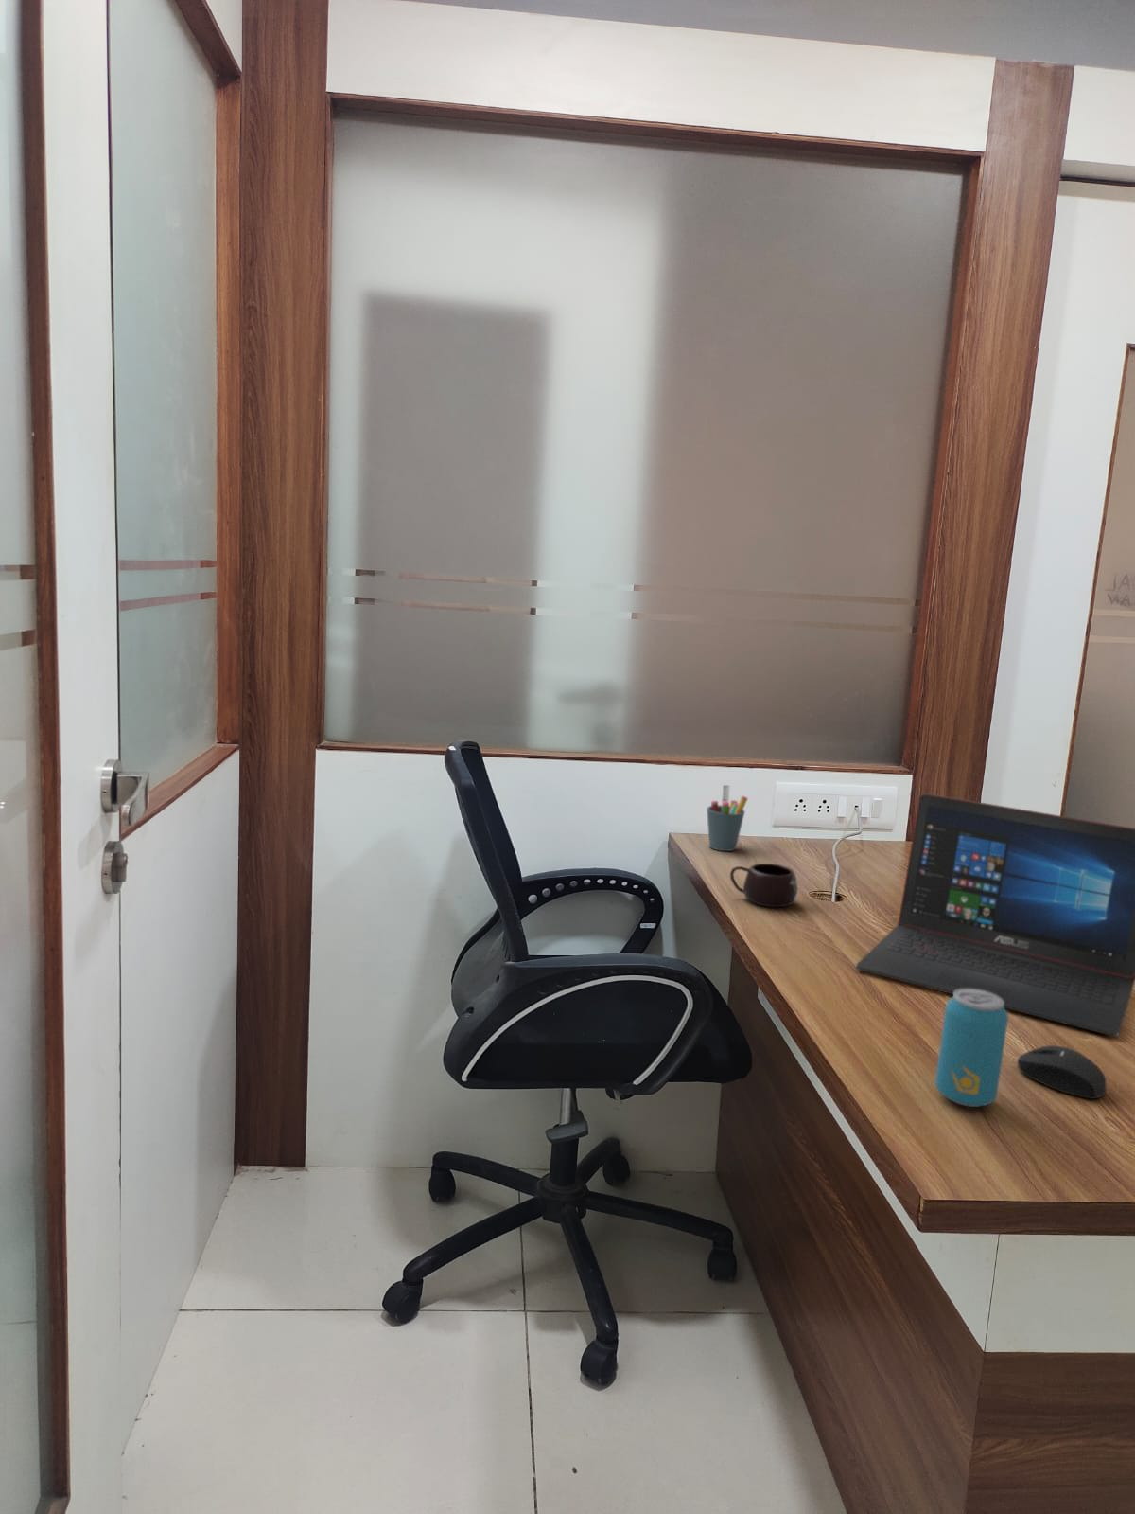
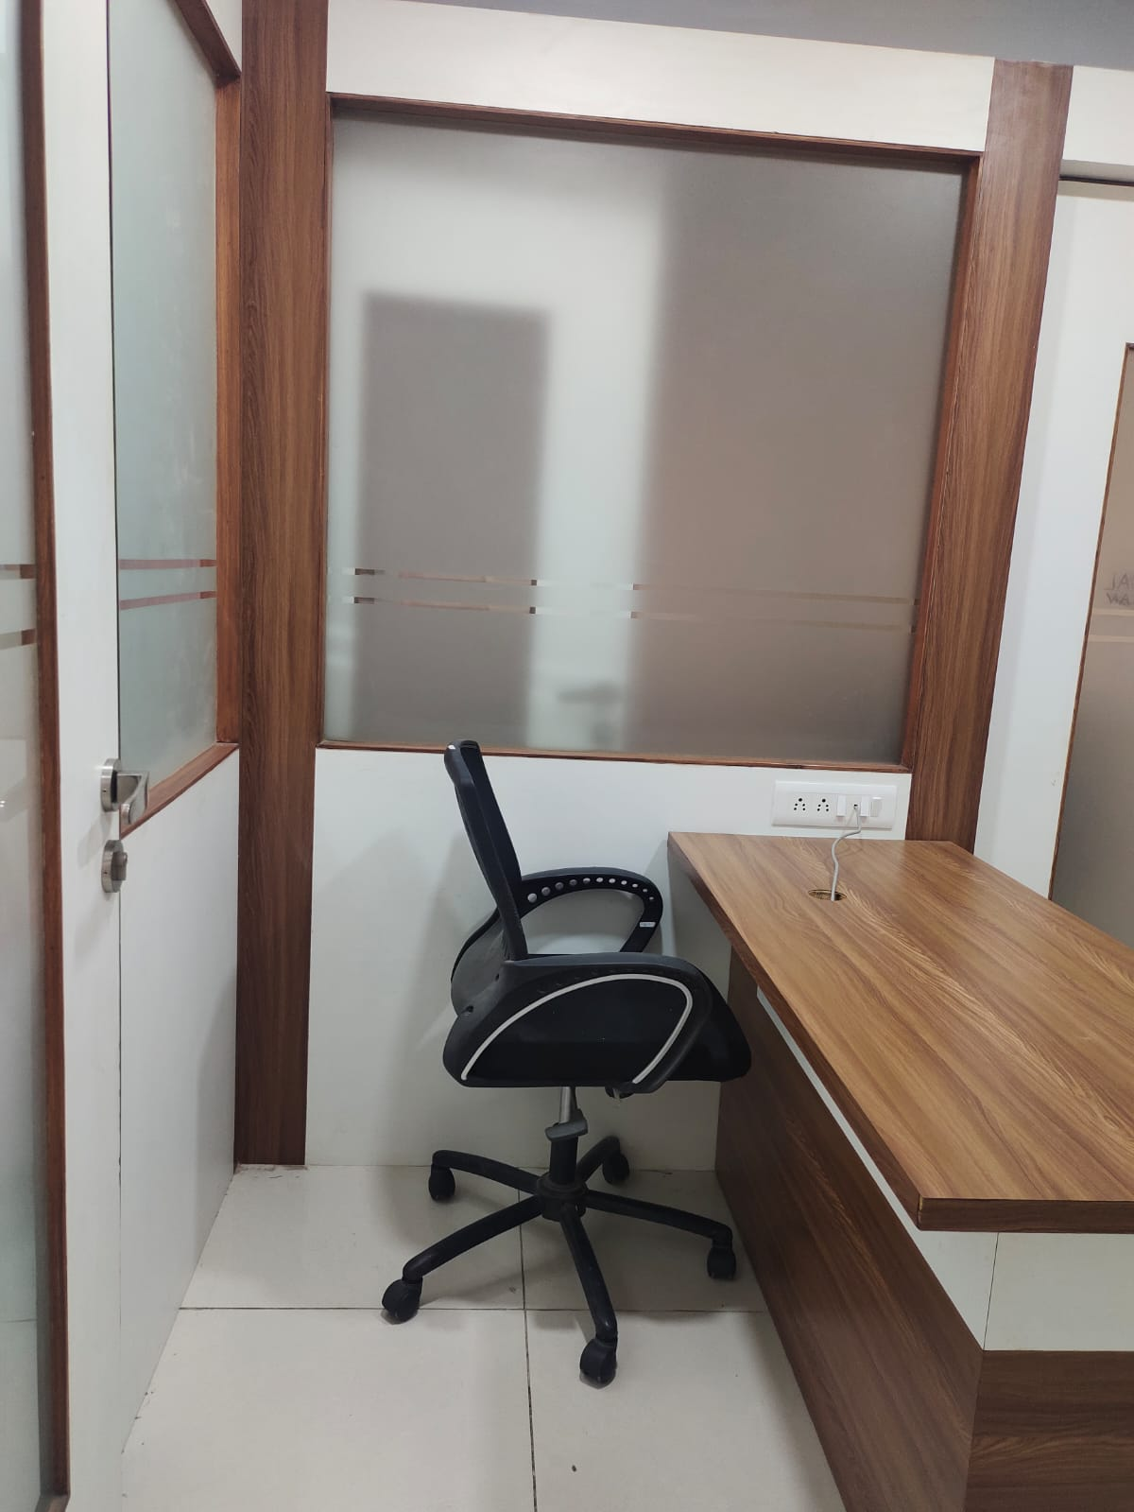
- beverage can (972, 1048)
- laptop (1007, 902)
- mouse (1062, 1067)
- pen holder (725, 818)
- mug (763, 883)
